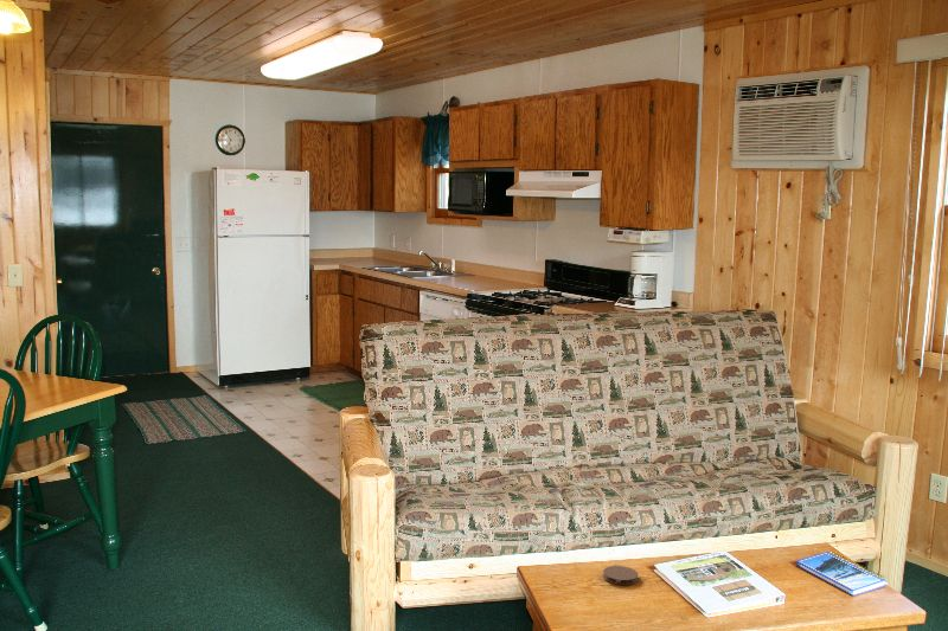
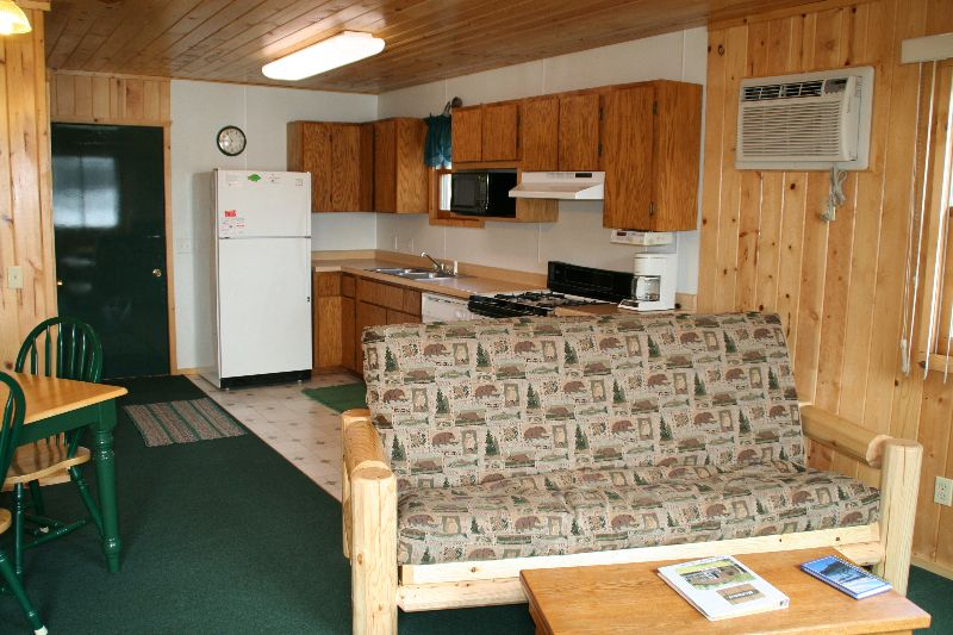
- coaster (620, 574)
